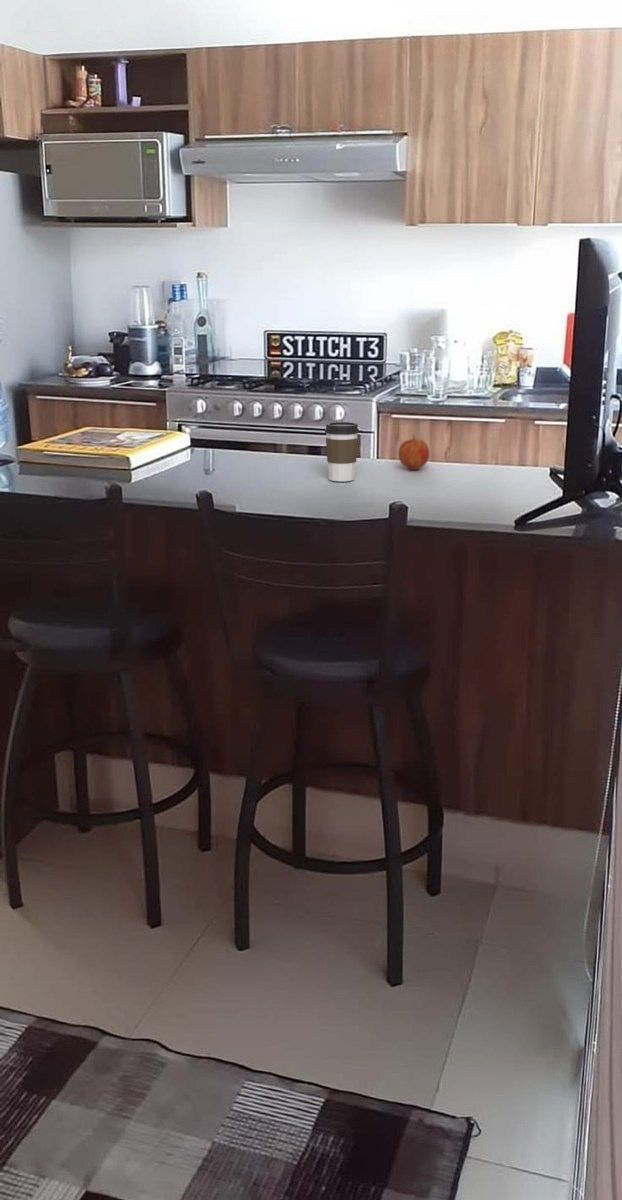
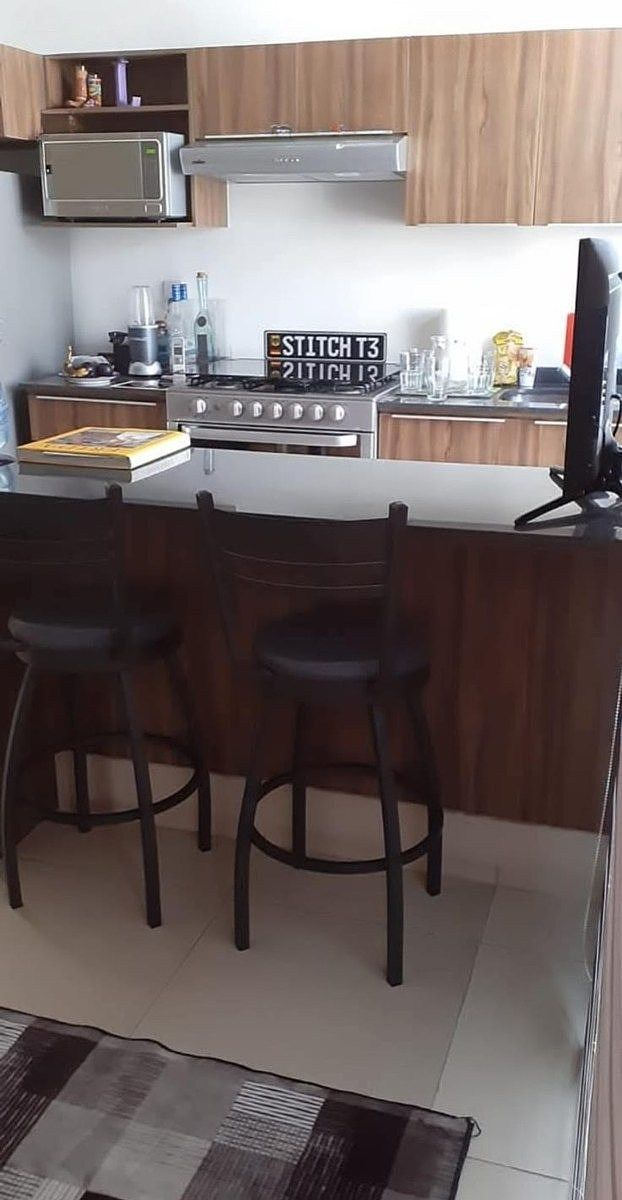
- fruit (413, 451)
- coffee cup (341, 451)
